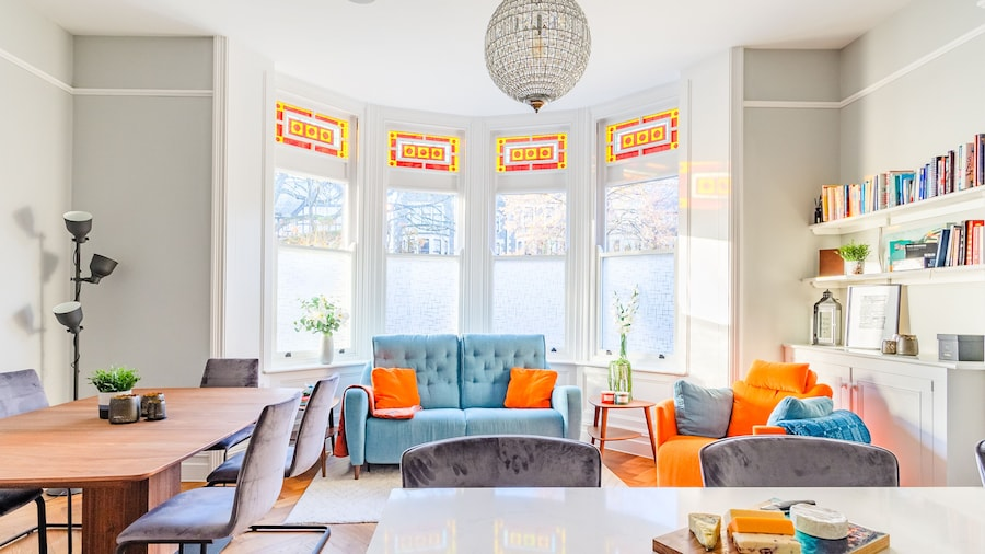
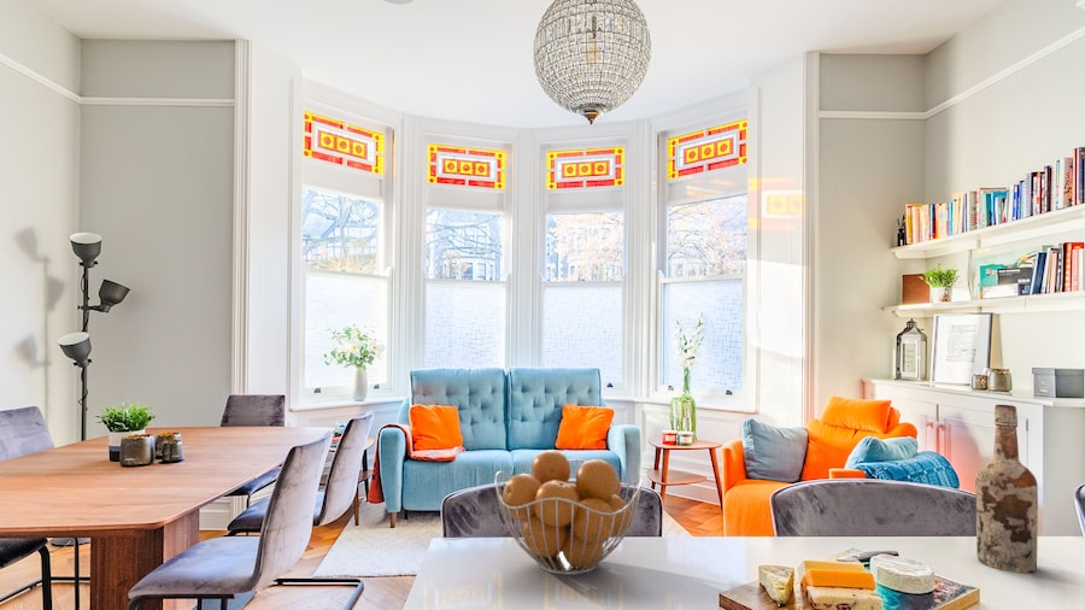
+ fruit basket (567, 509)
+ wine bottle (1005, 485)
